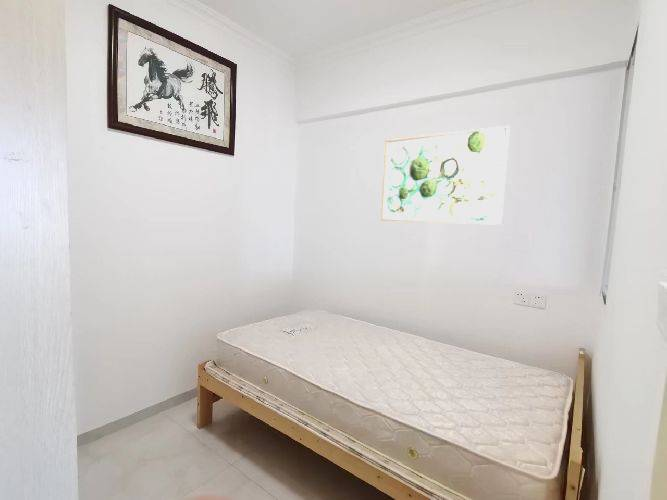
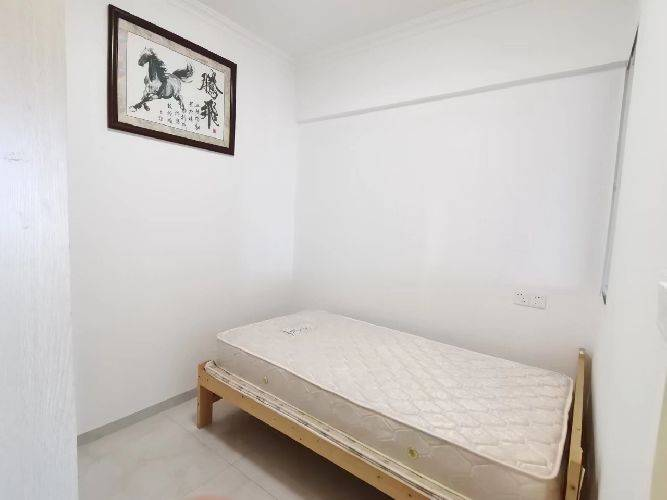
- wall art (437, 178)
